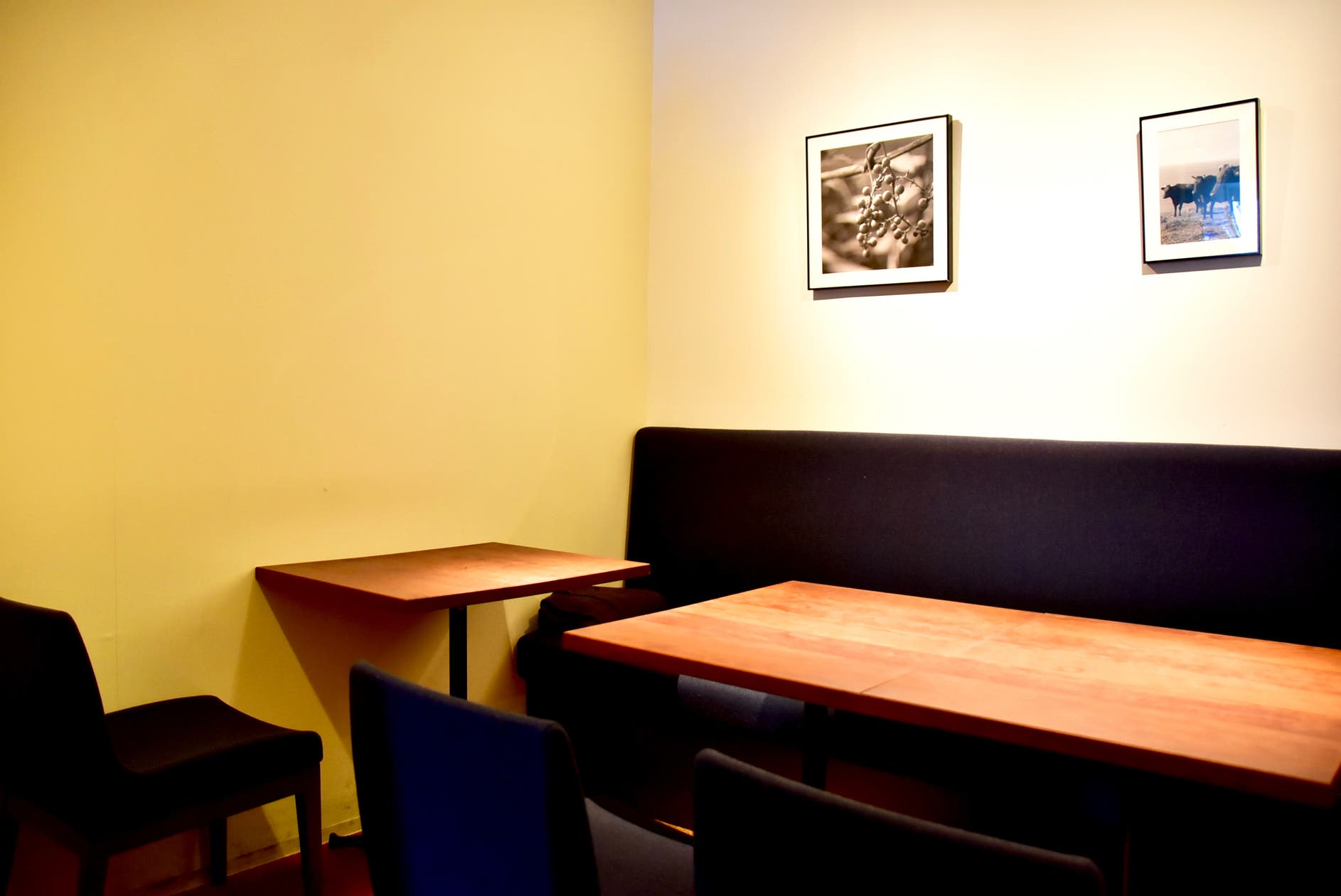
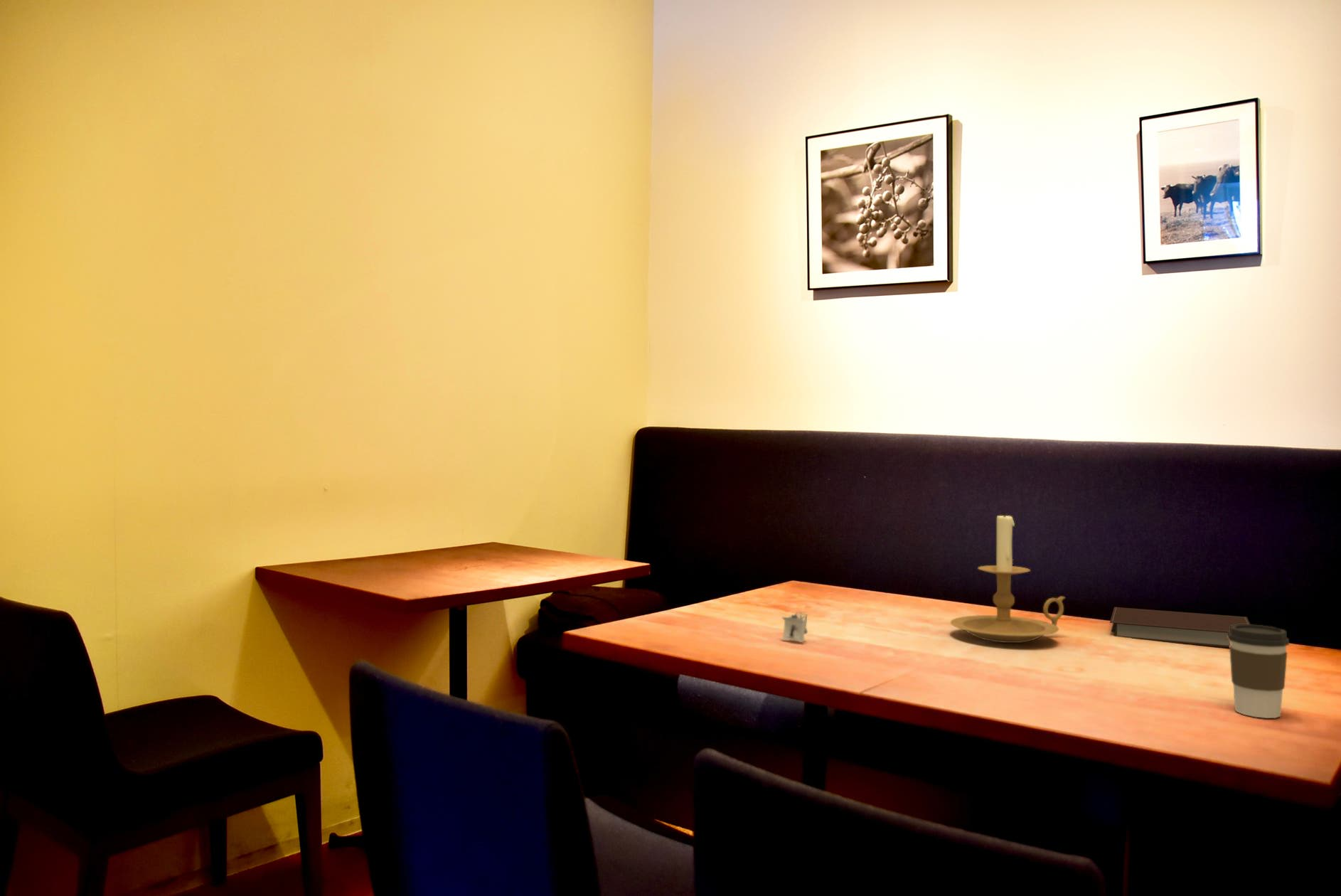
+ coffee cup (1257, 671)
+ napkin holder (784, 629)
+ candle holder (1004, 574)
+ notebook (1179, 626)
